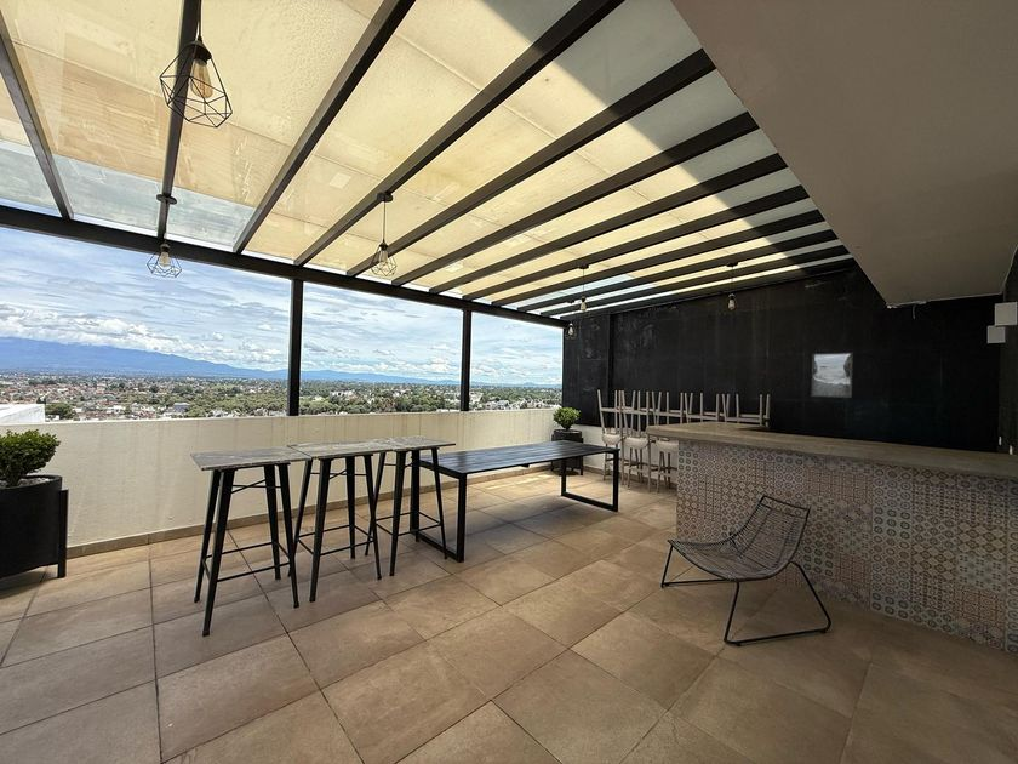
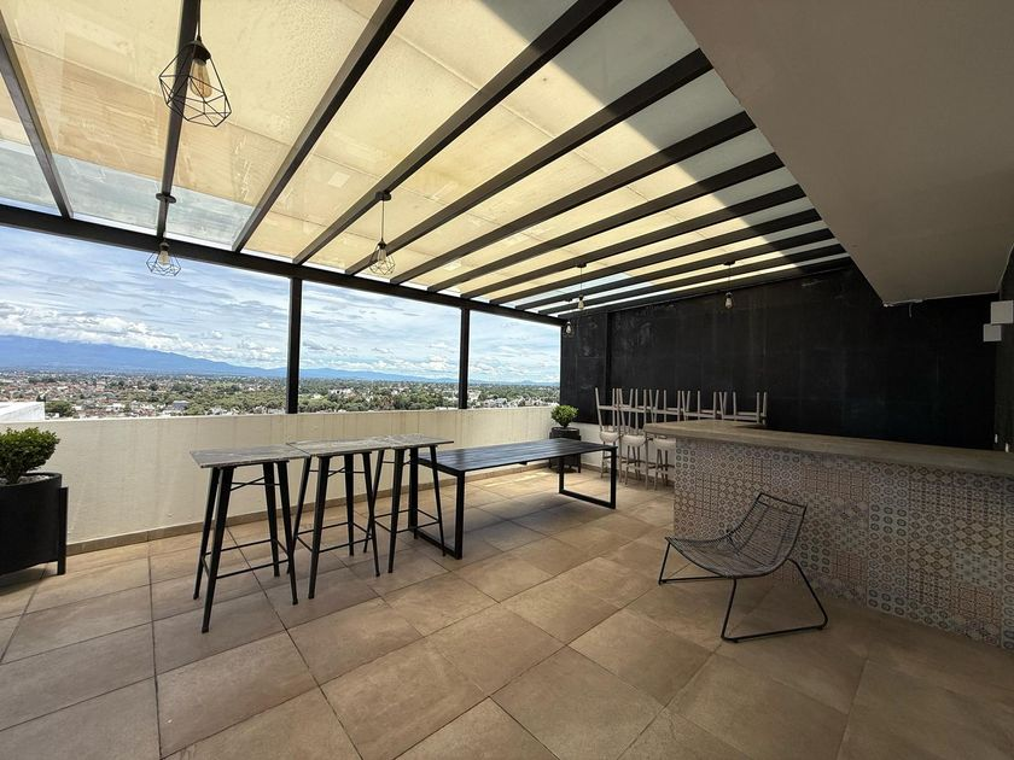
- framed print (831, 375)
